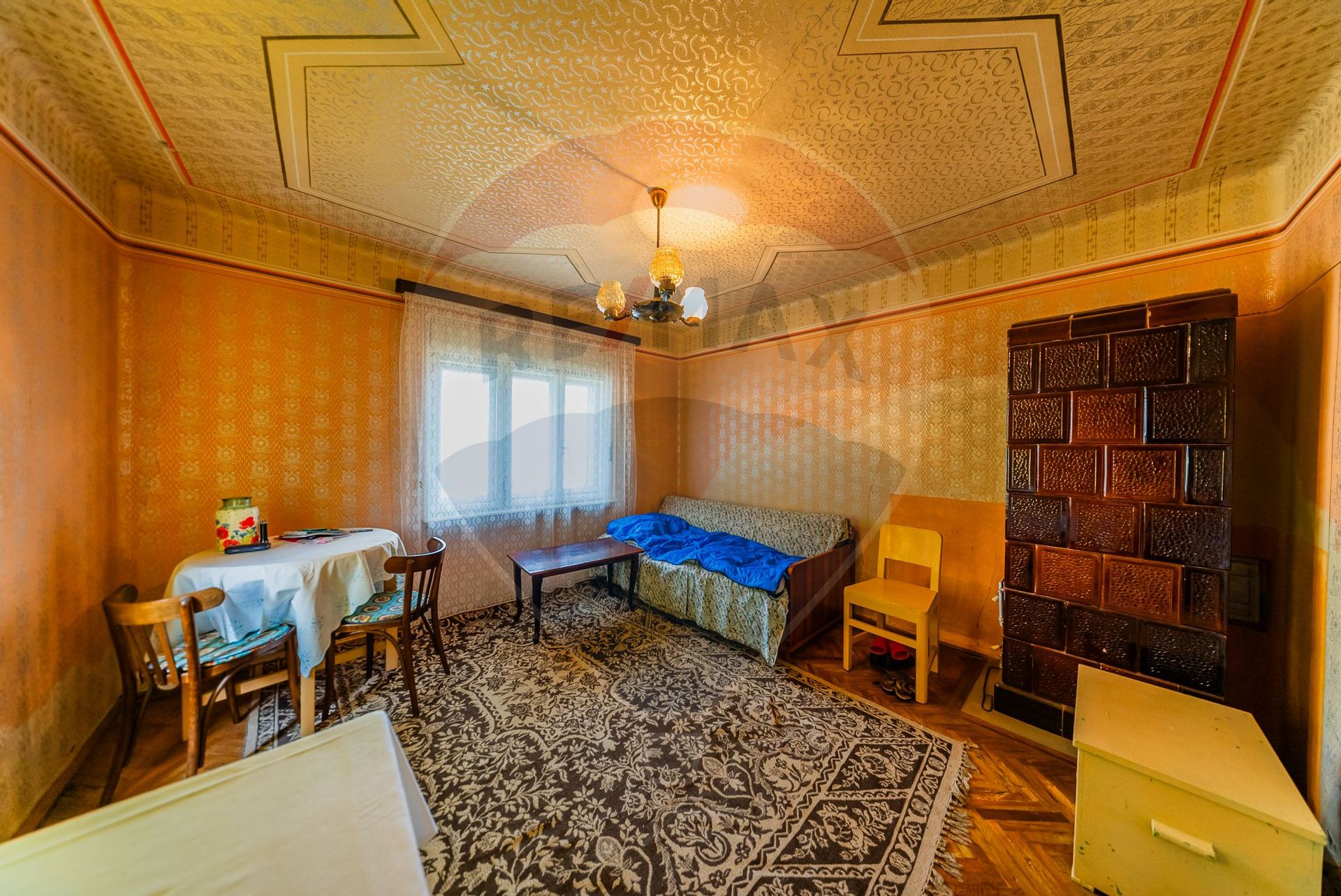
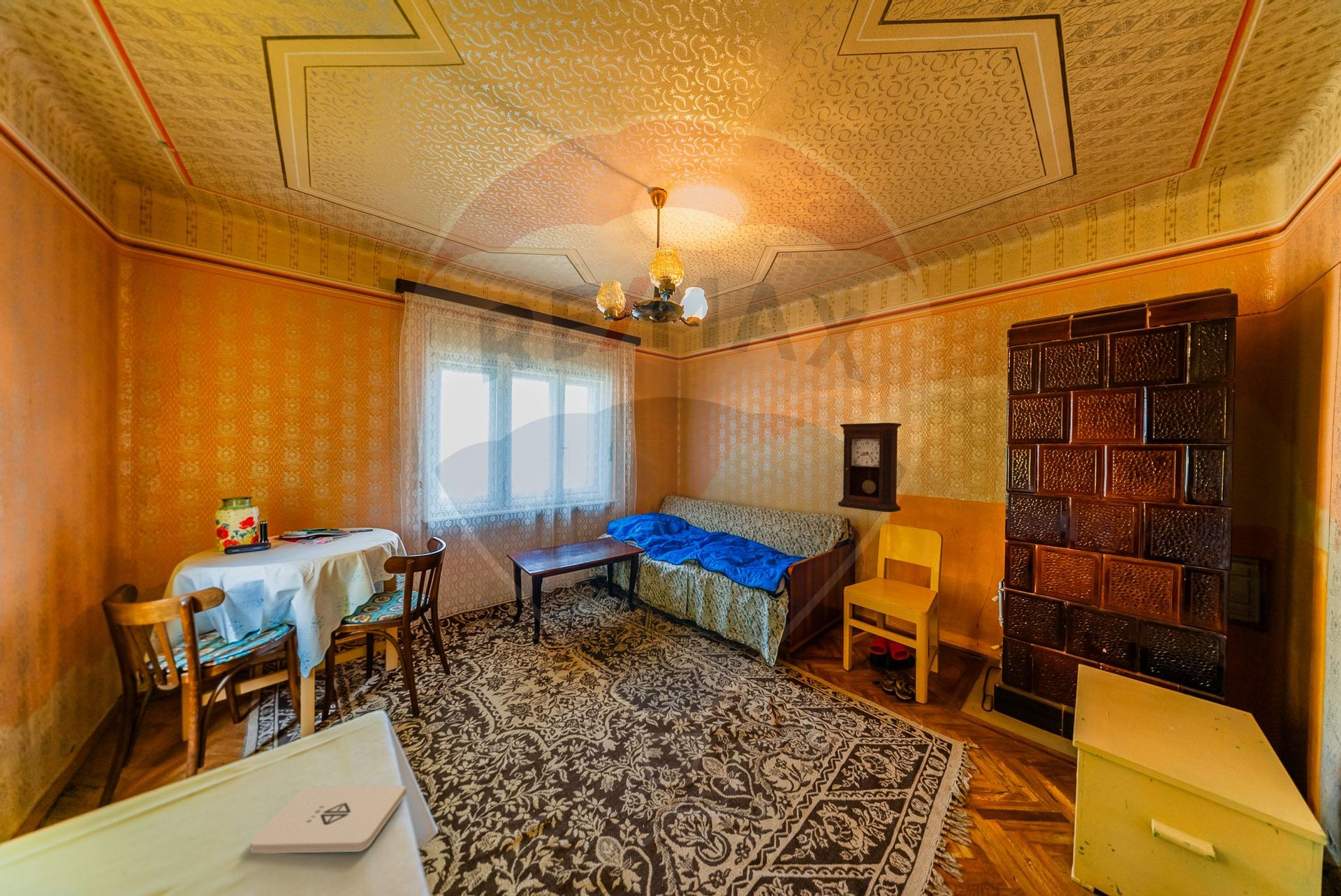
+ pendulum clock (867, 466)
+ notepad (332, 817)
